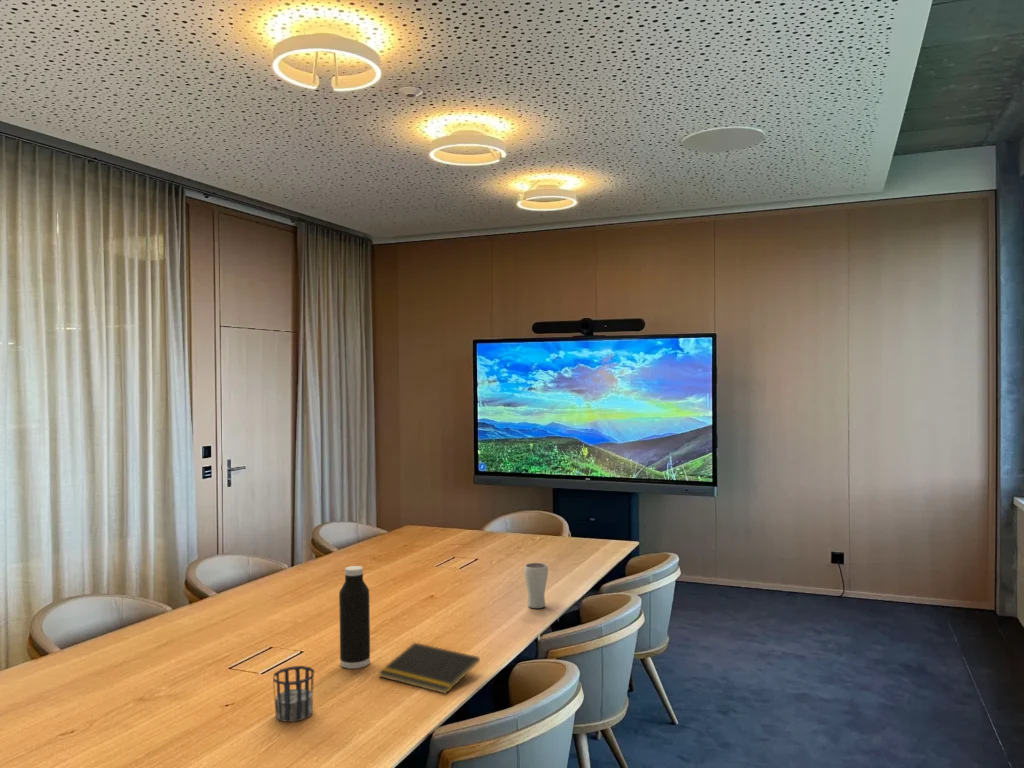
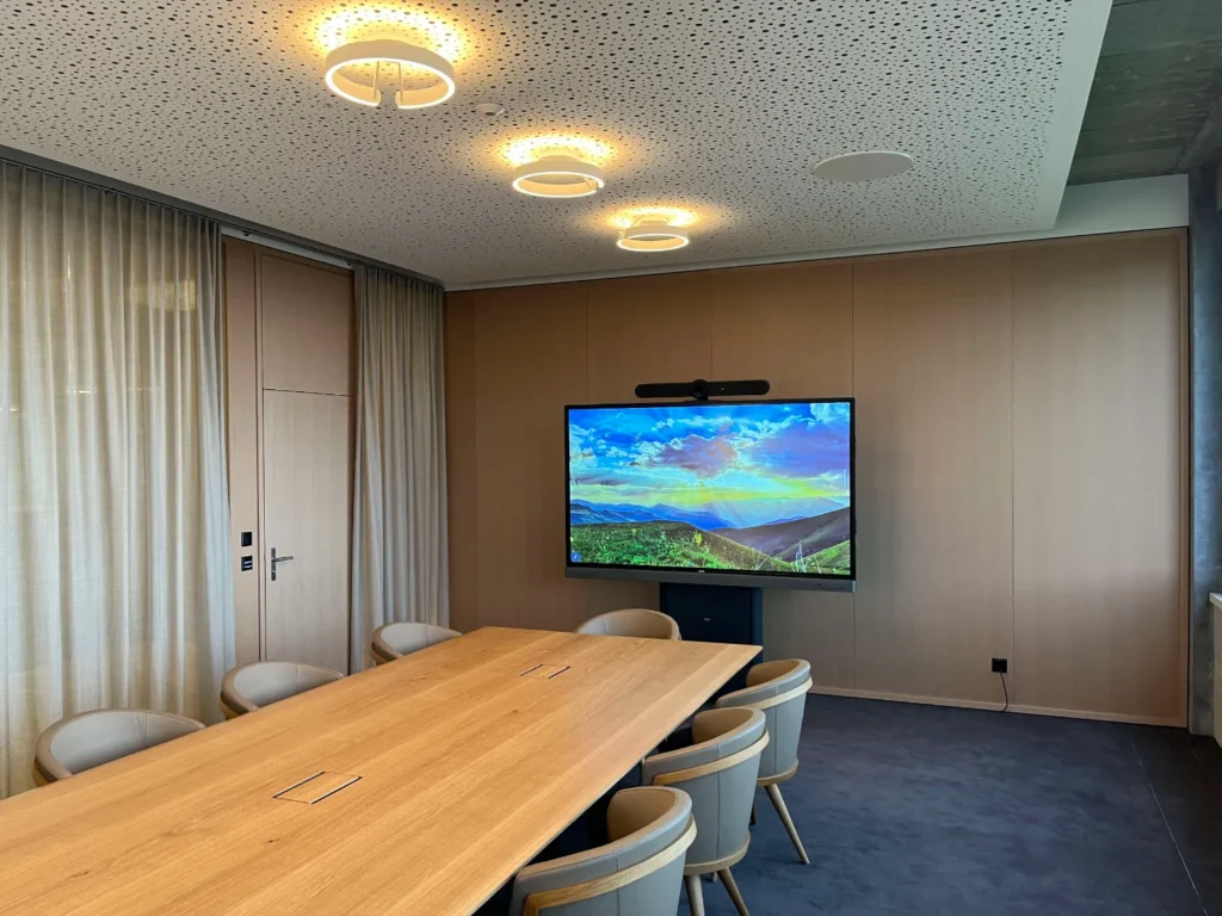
- water bottle (354, 615)
- drinking glass (536, 585)
- cup (294, 693)
- notepad (429, 666)
